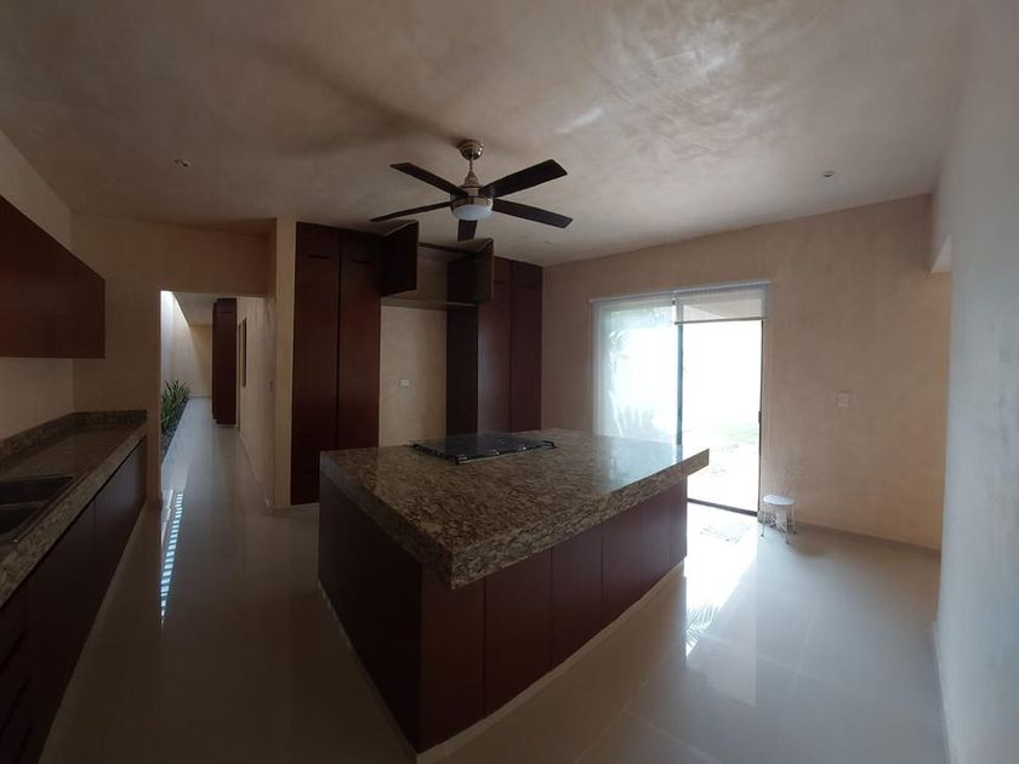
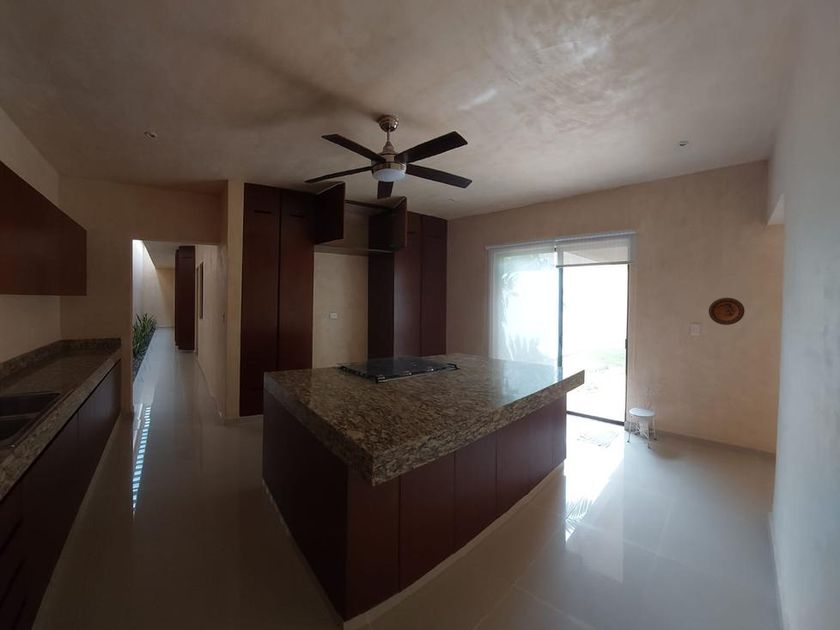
+ decorative plate (726, 311)
